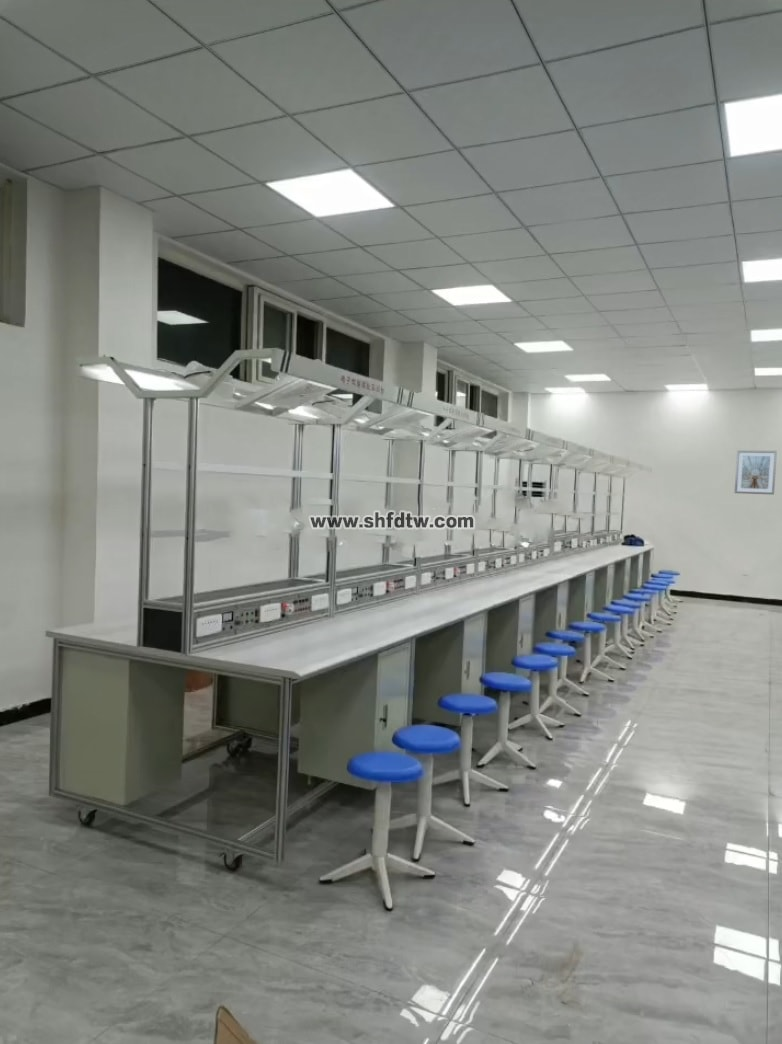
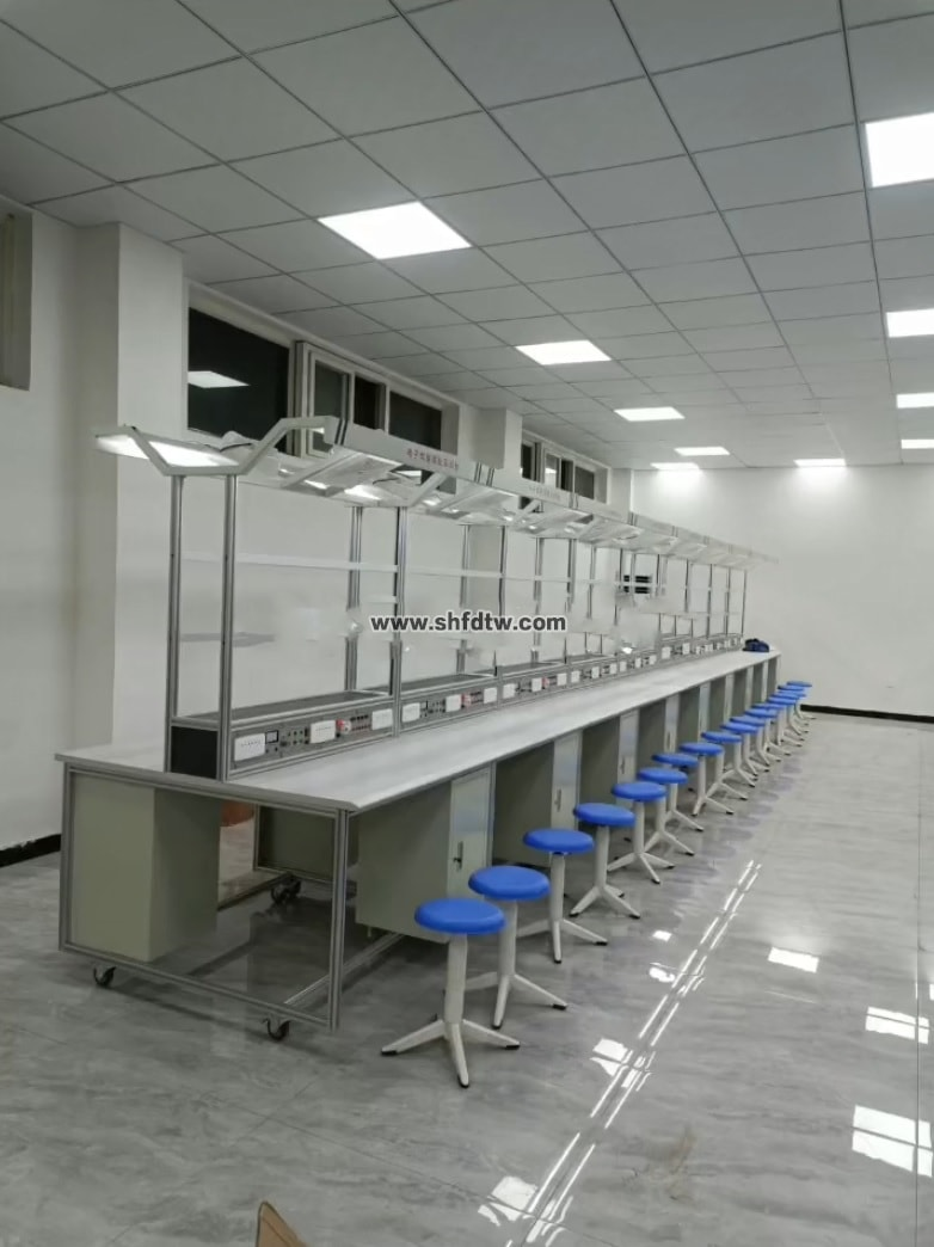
- picture frame (755, 472)
